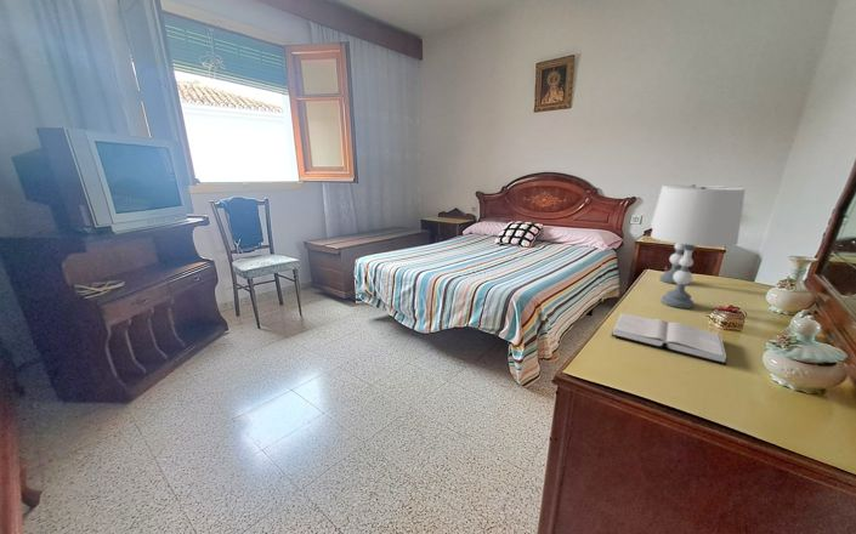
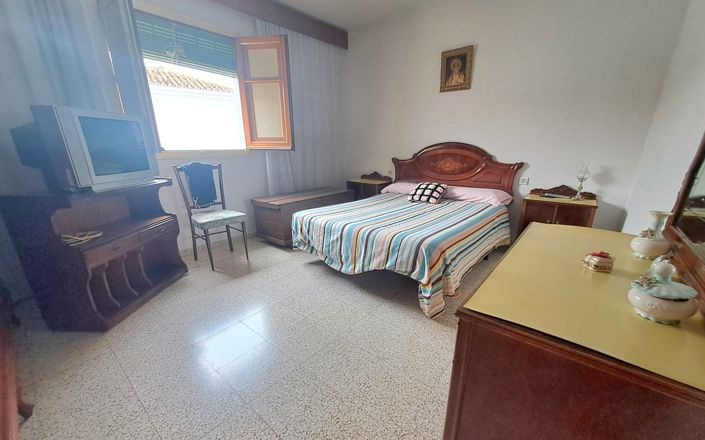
- table lamp (685, 240)
- hardback book (665, 333)
